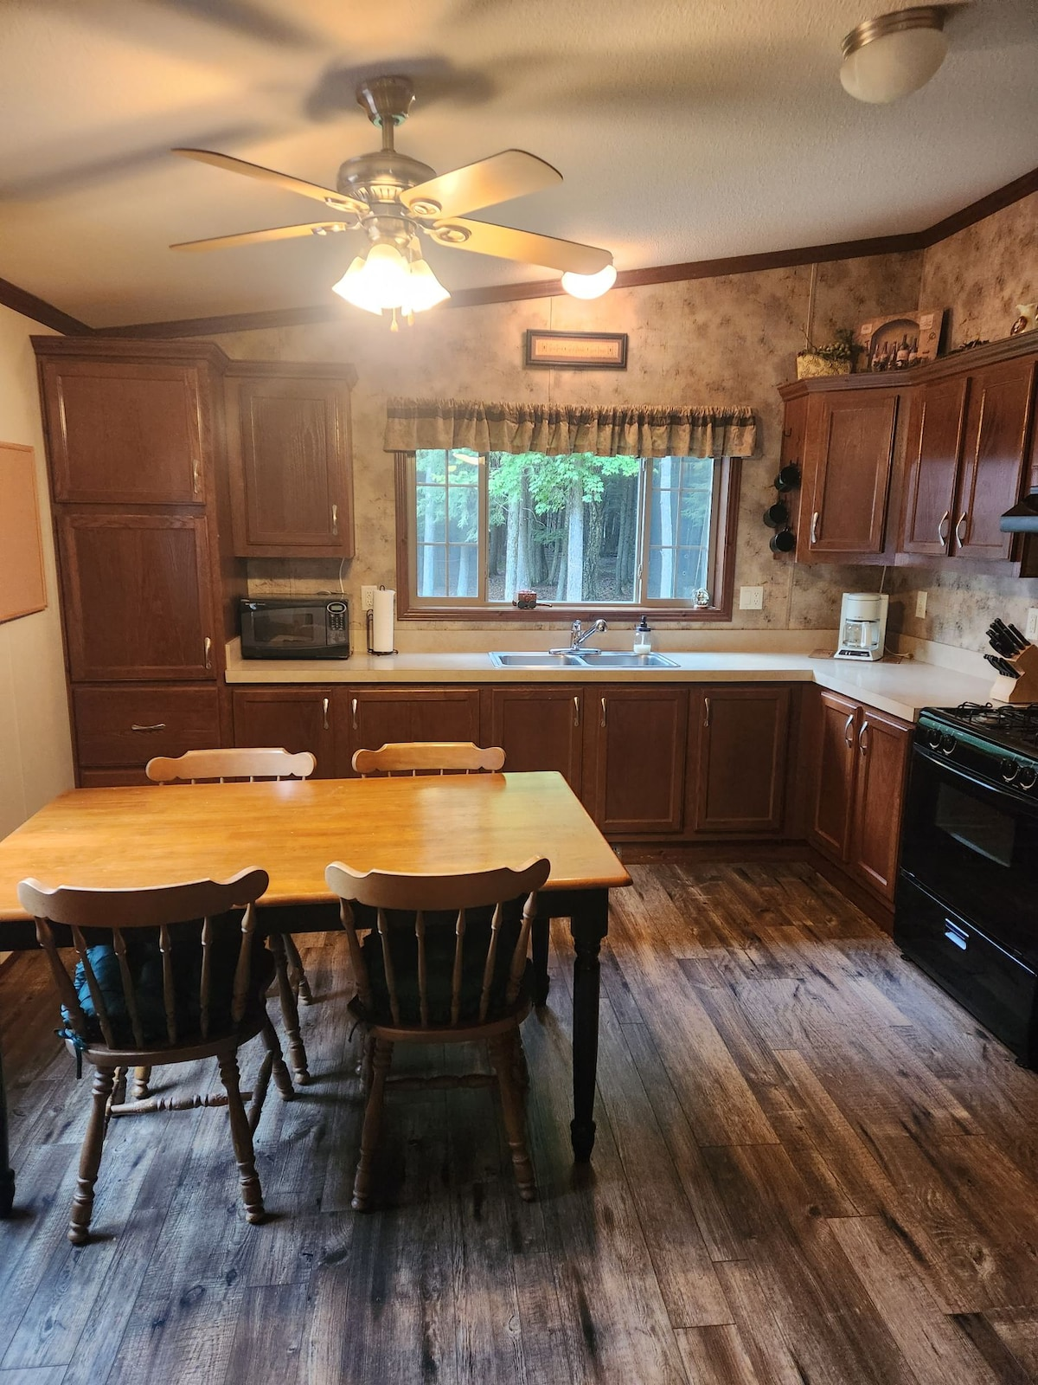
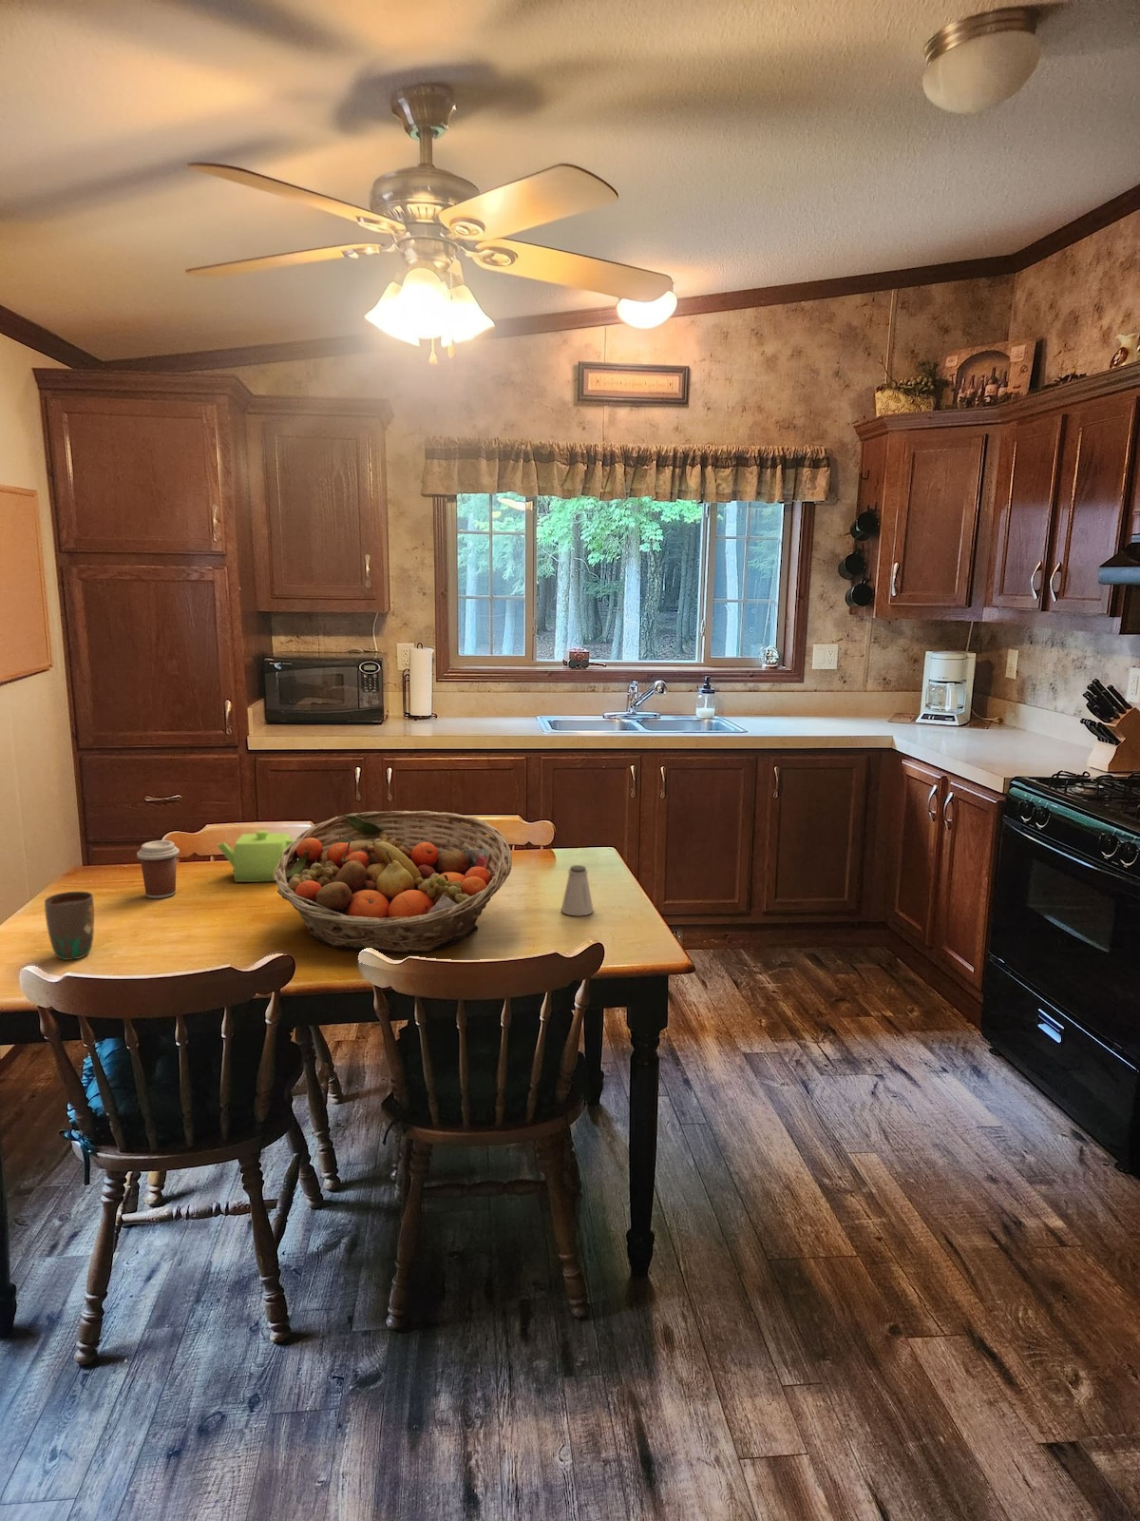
+ saltshaker (577, 889)
+ teapot (260, 853)
+ fruit basket (394, 878)
+ mug (75, 923)
+ coffee cup (158, 868)
